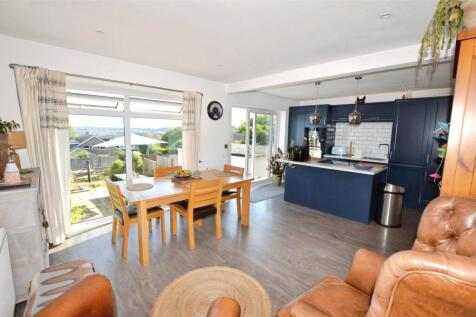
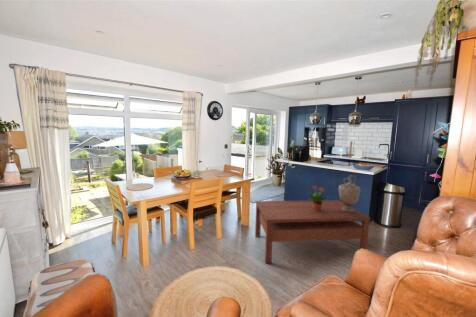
+ potted plant (317, 197)
+ coffee table (306, 227)
+ decorative urn (349, 192)
